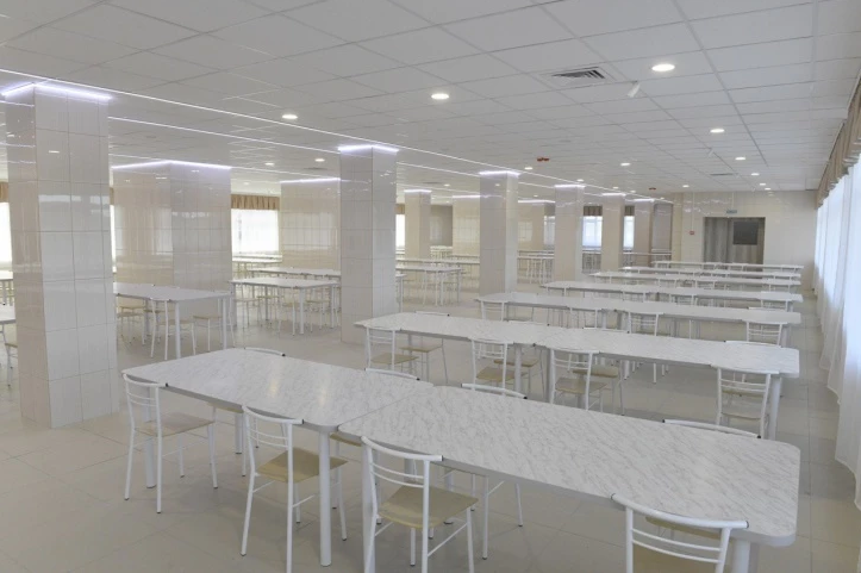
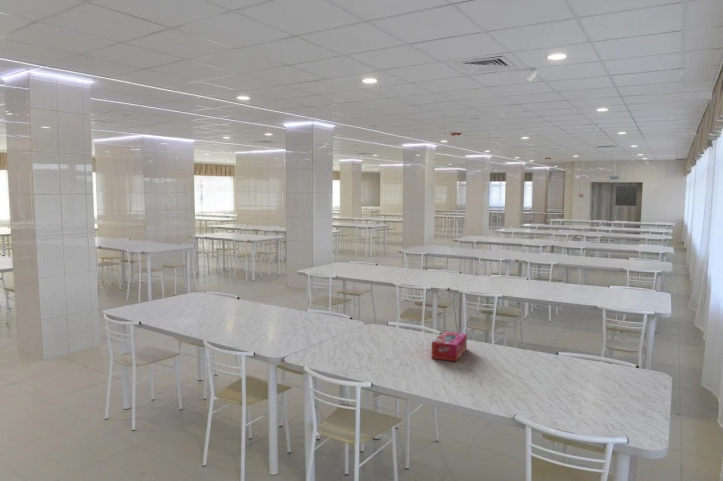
+ tissue box (449, 345)
